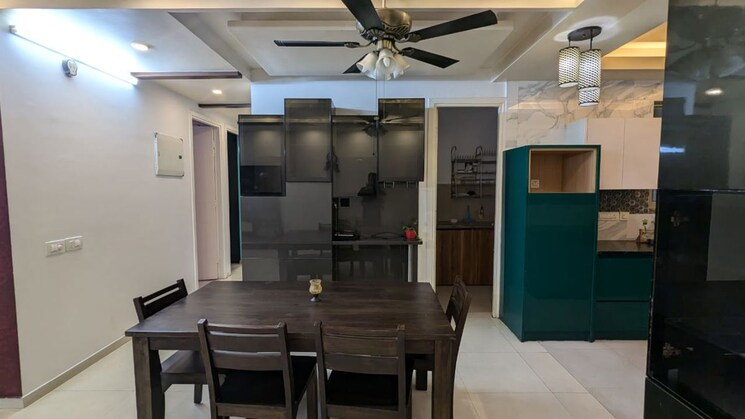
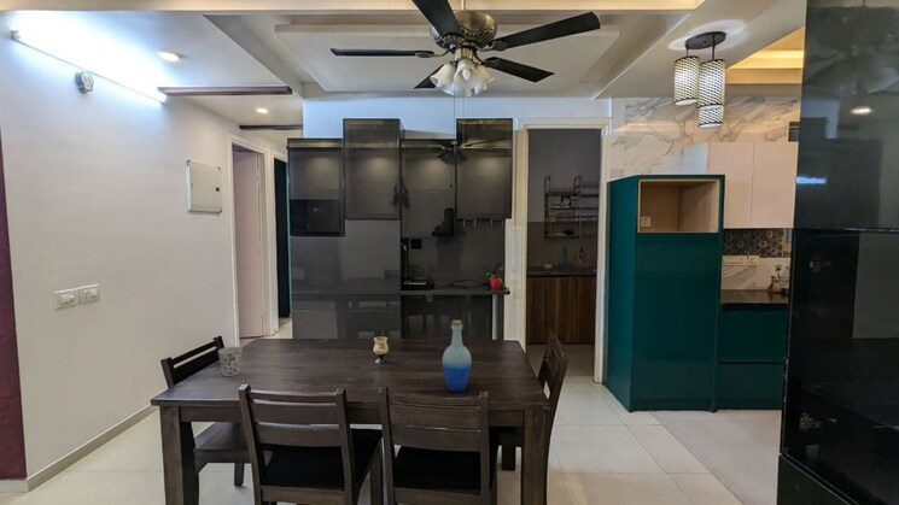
+ cup (230, 362)
+ bottle (456, 354)
